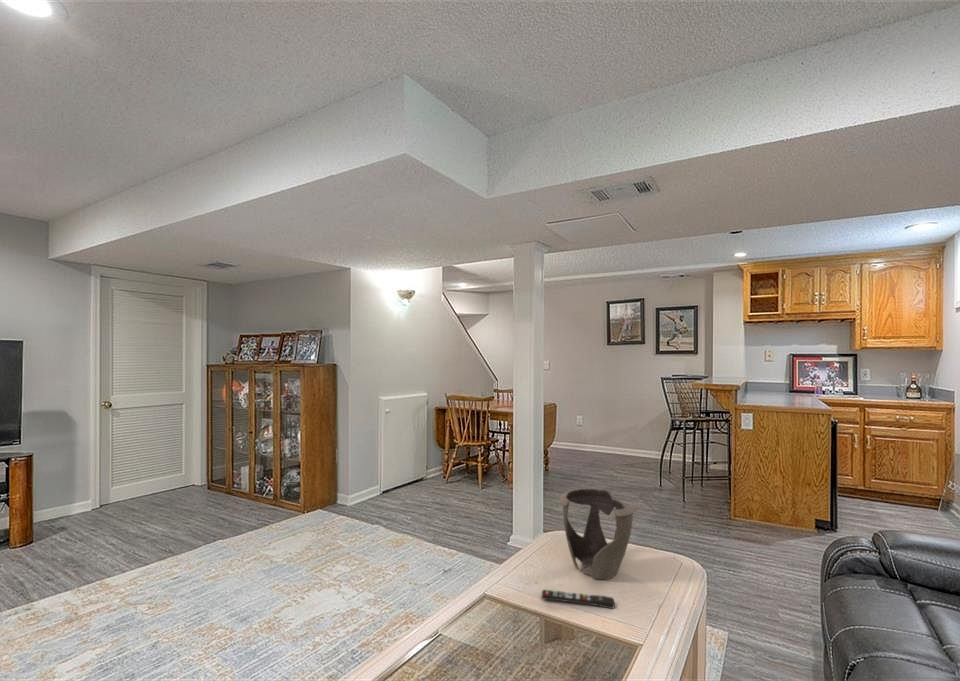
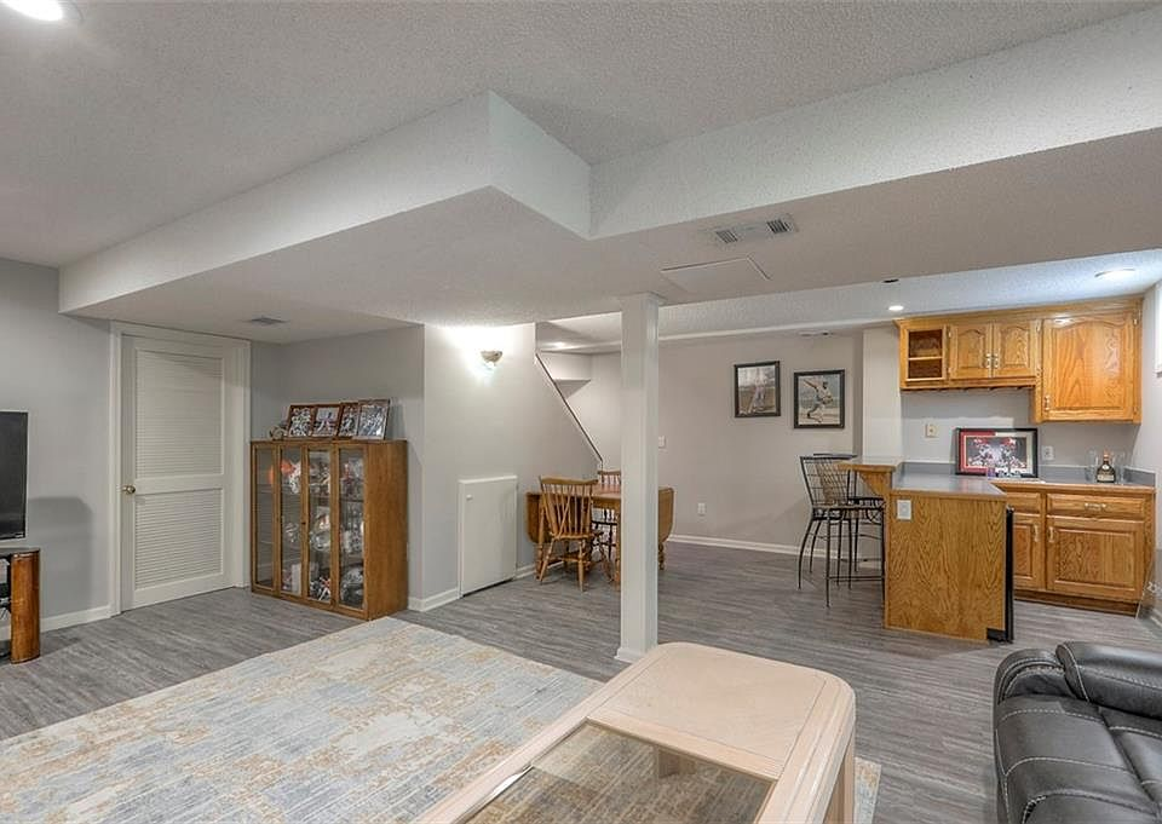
- remote control (577, 598)
- decorative bowl (597, 532)
